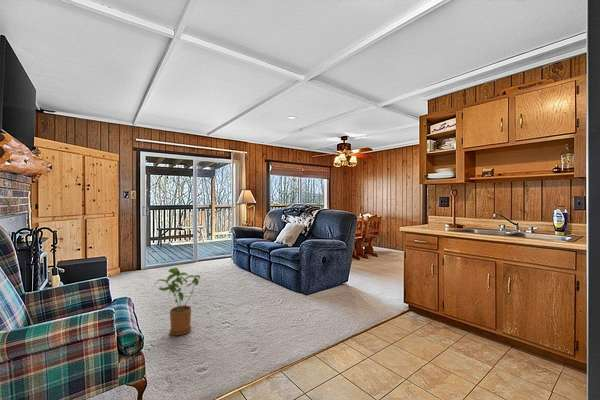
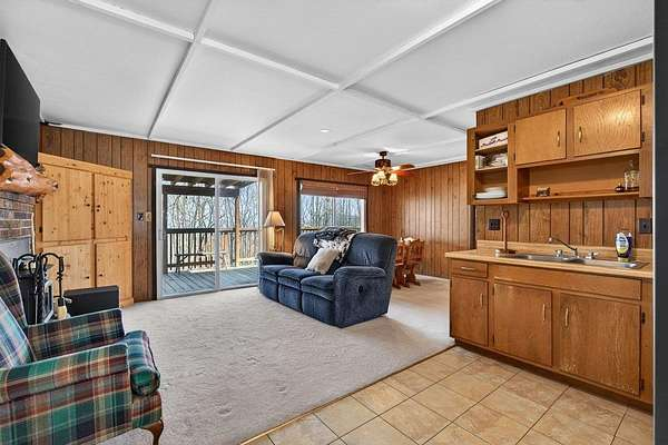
- house plant (176, 299)
